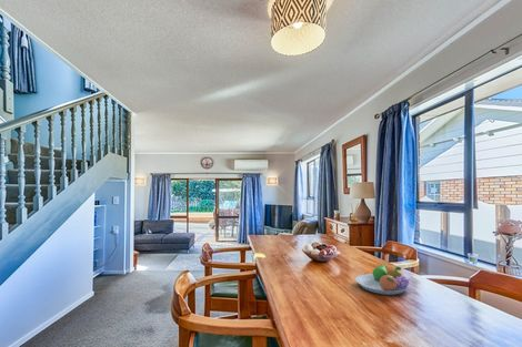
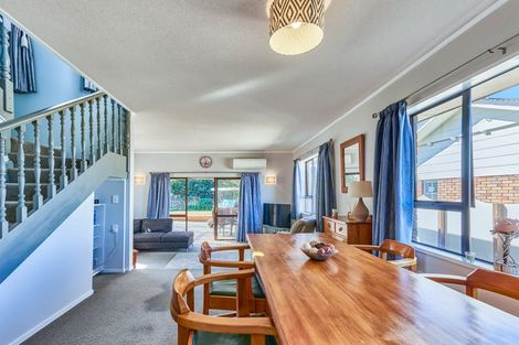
- fruit bowl (382, 276)
